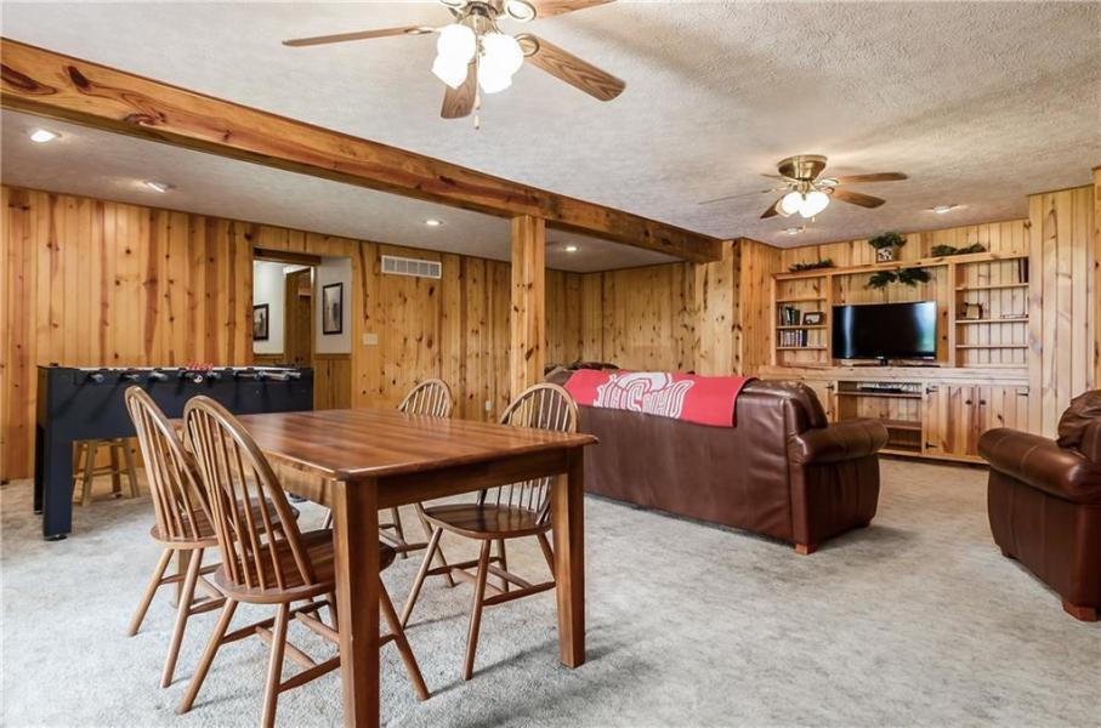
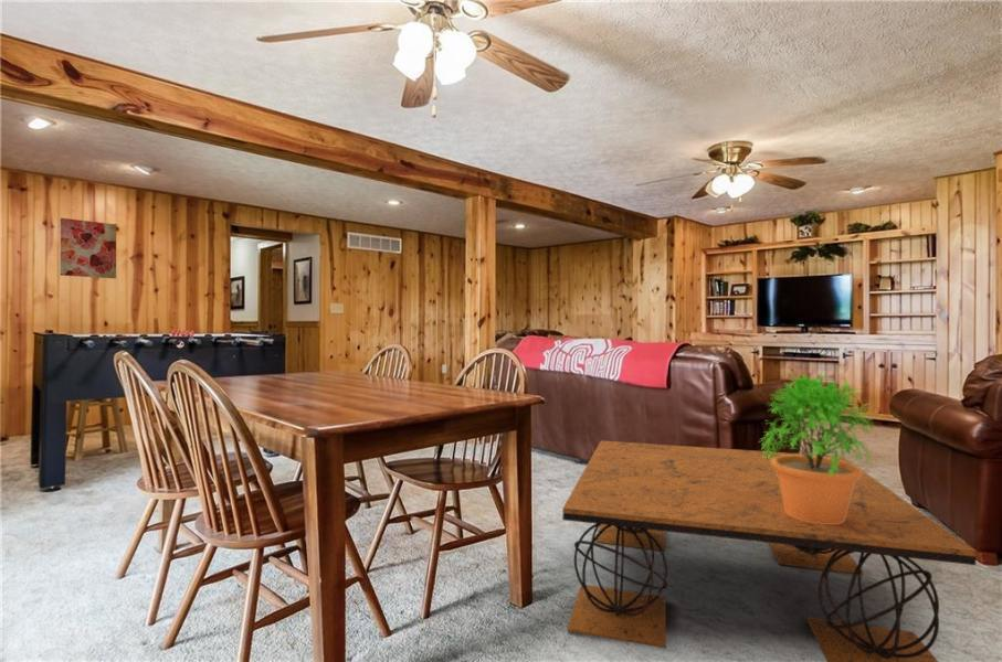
+ wall art (88, 248)
+ potted plant (813, 441)
+ coffee table (726, 528)
